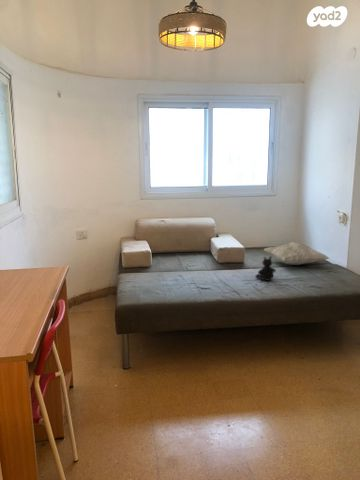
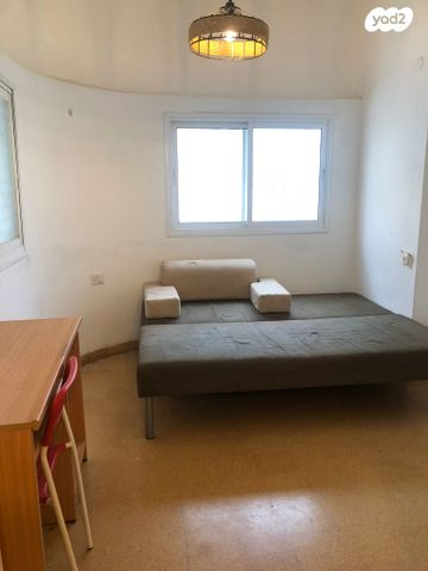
- teddy bear (265, 267)
- decorative pillow (295, 253)
